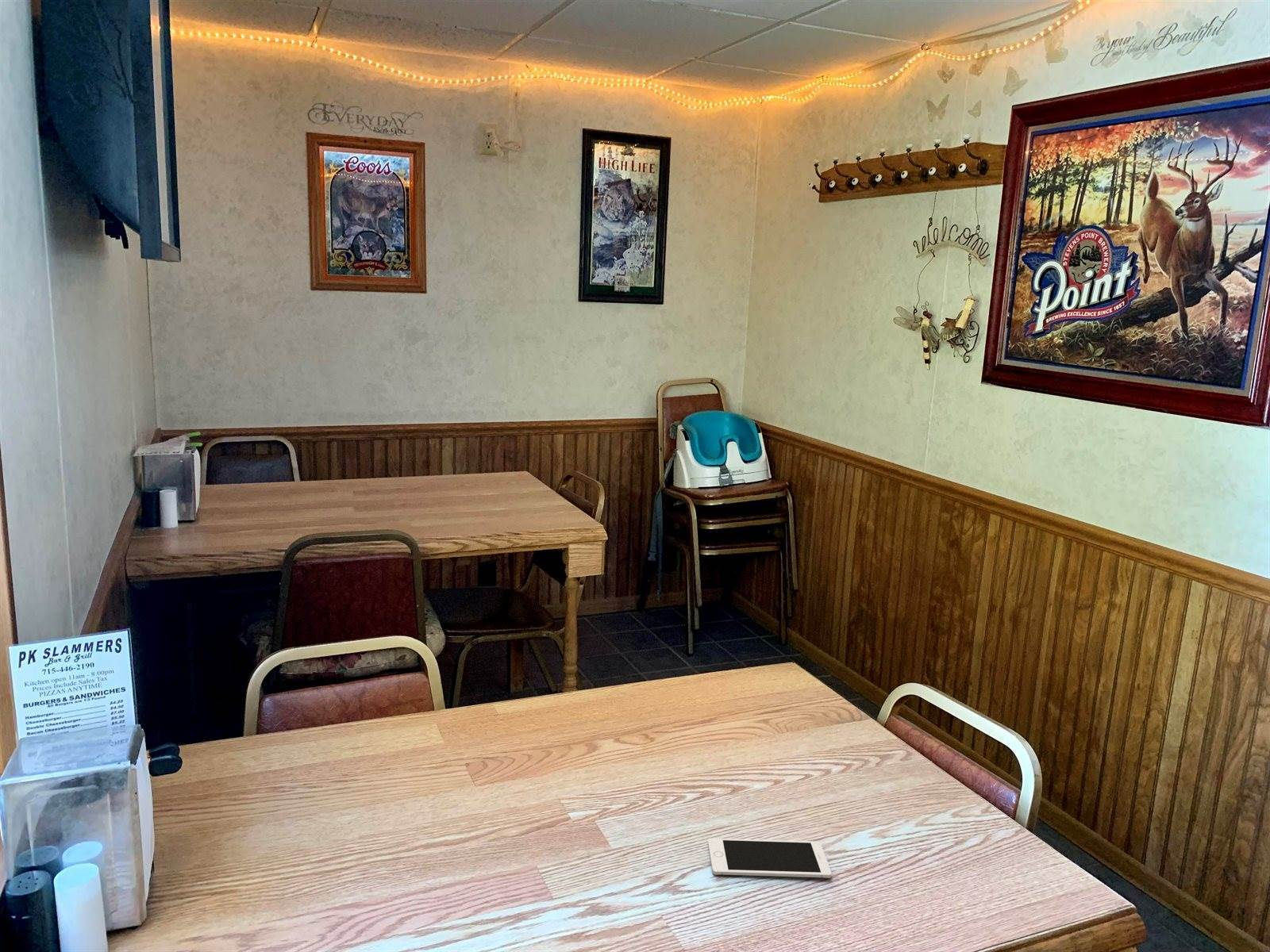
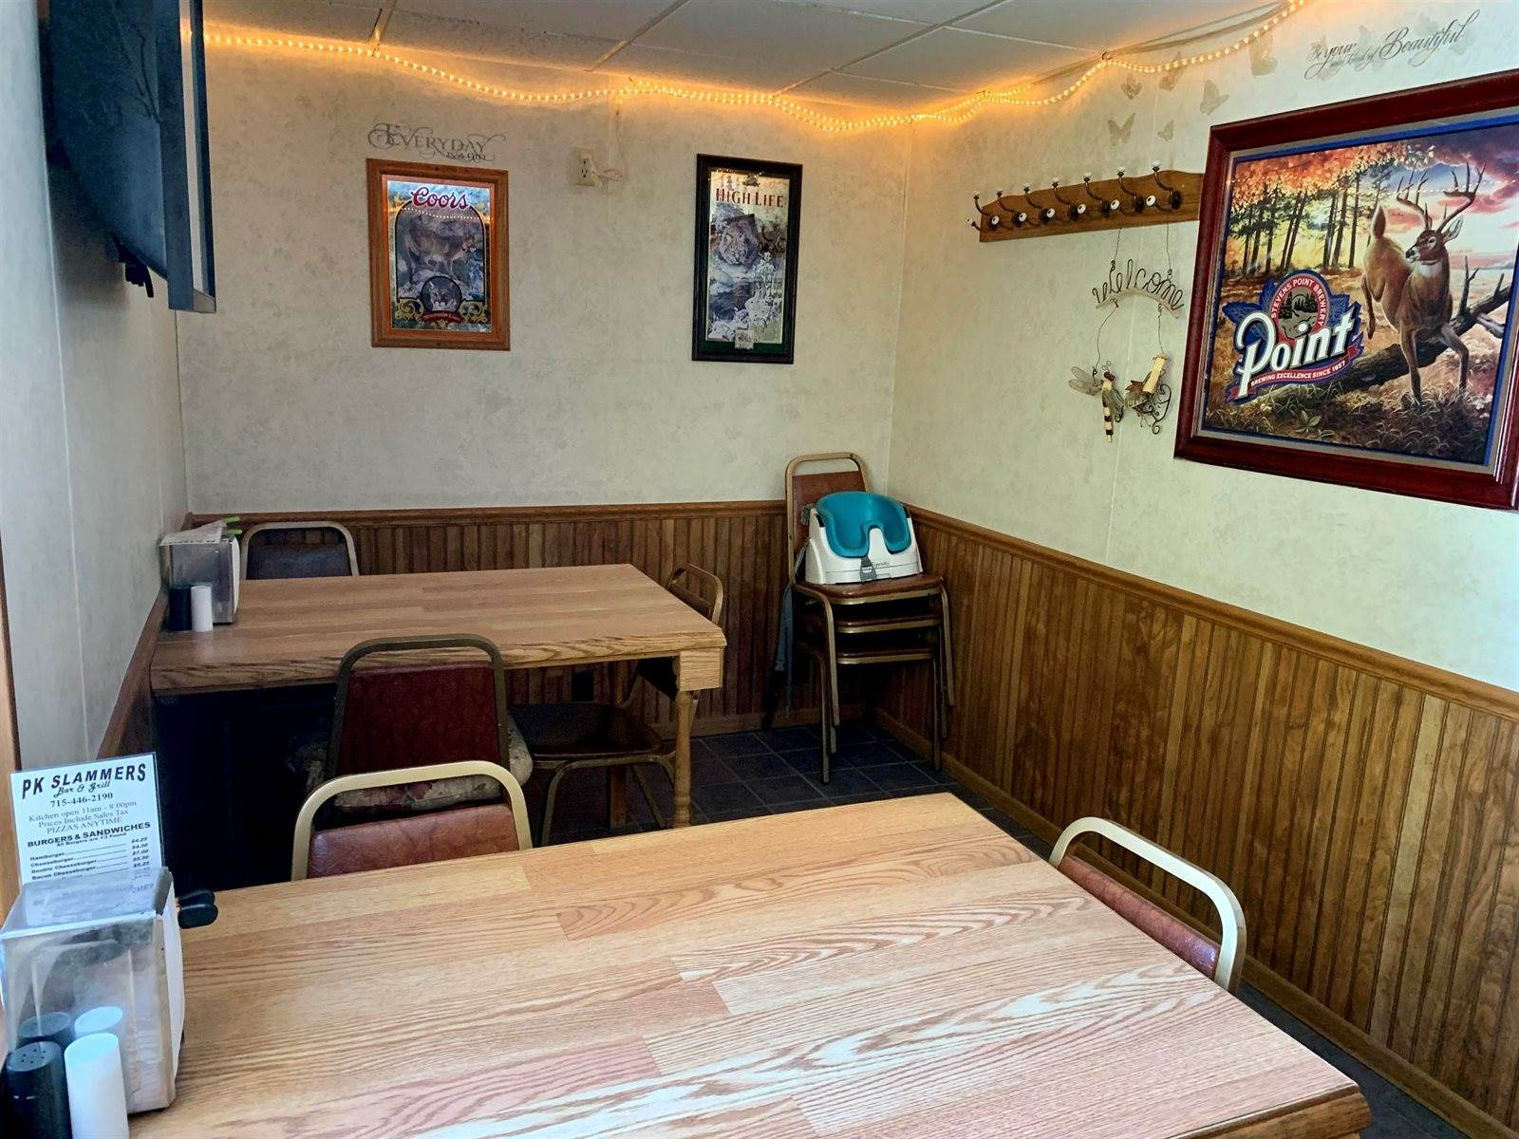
- cell phone (768, 858)
